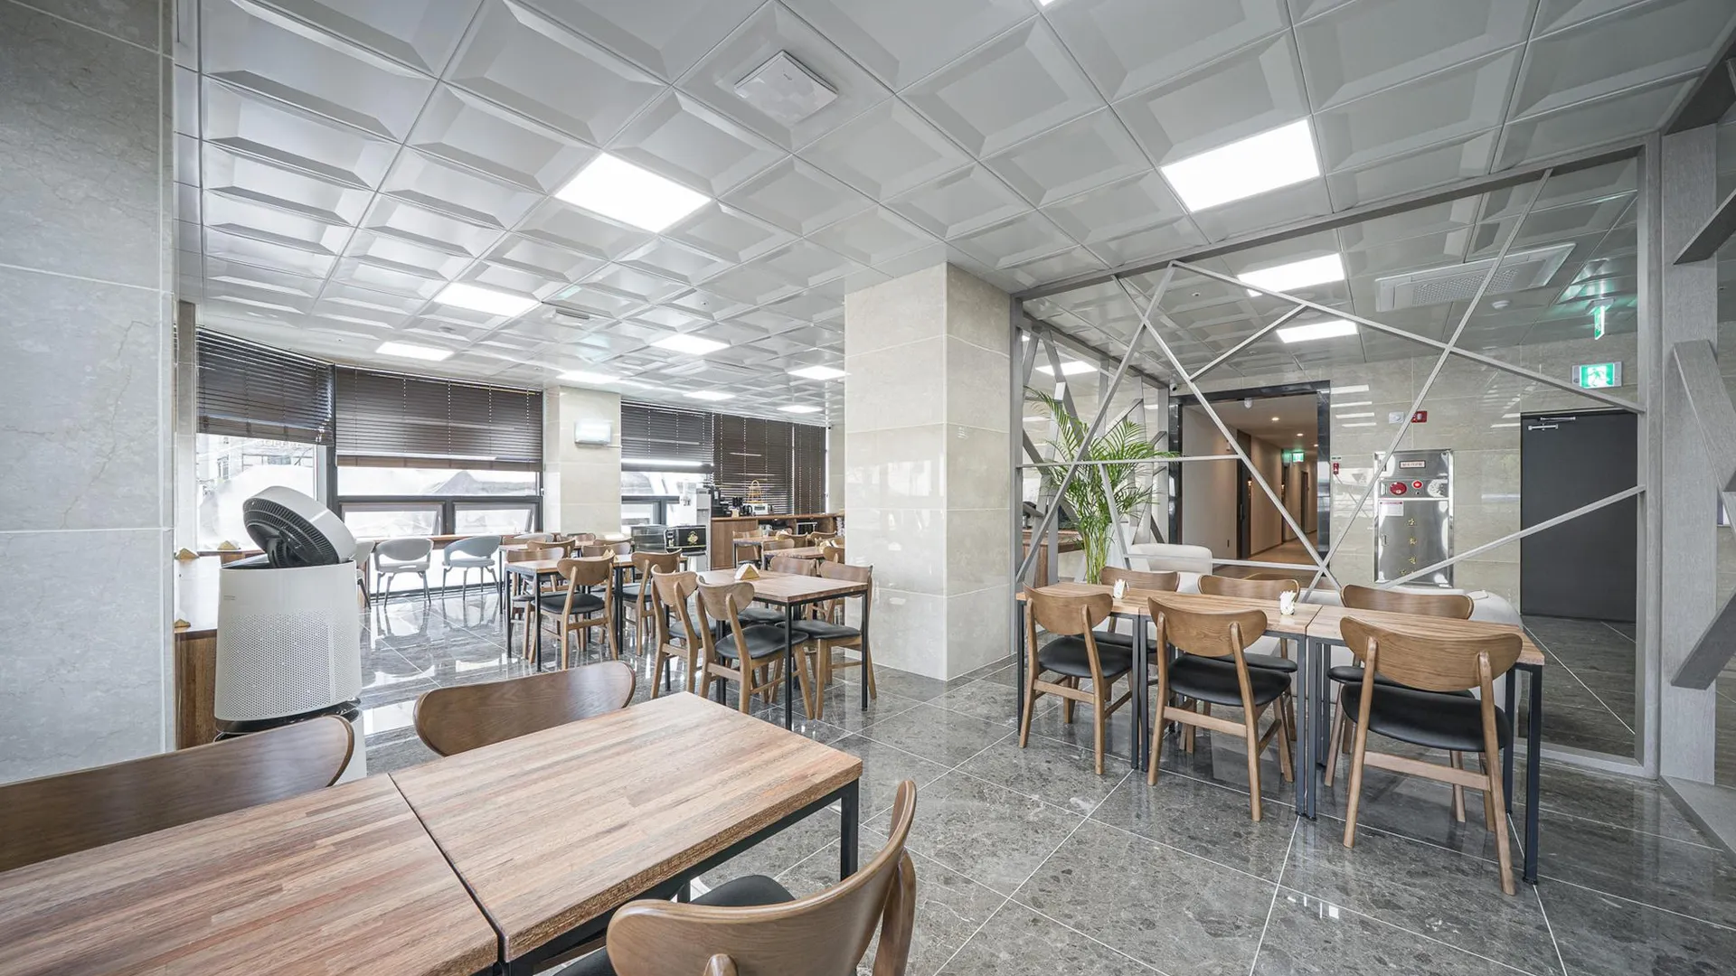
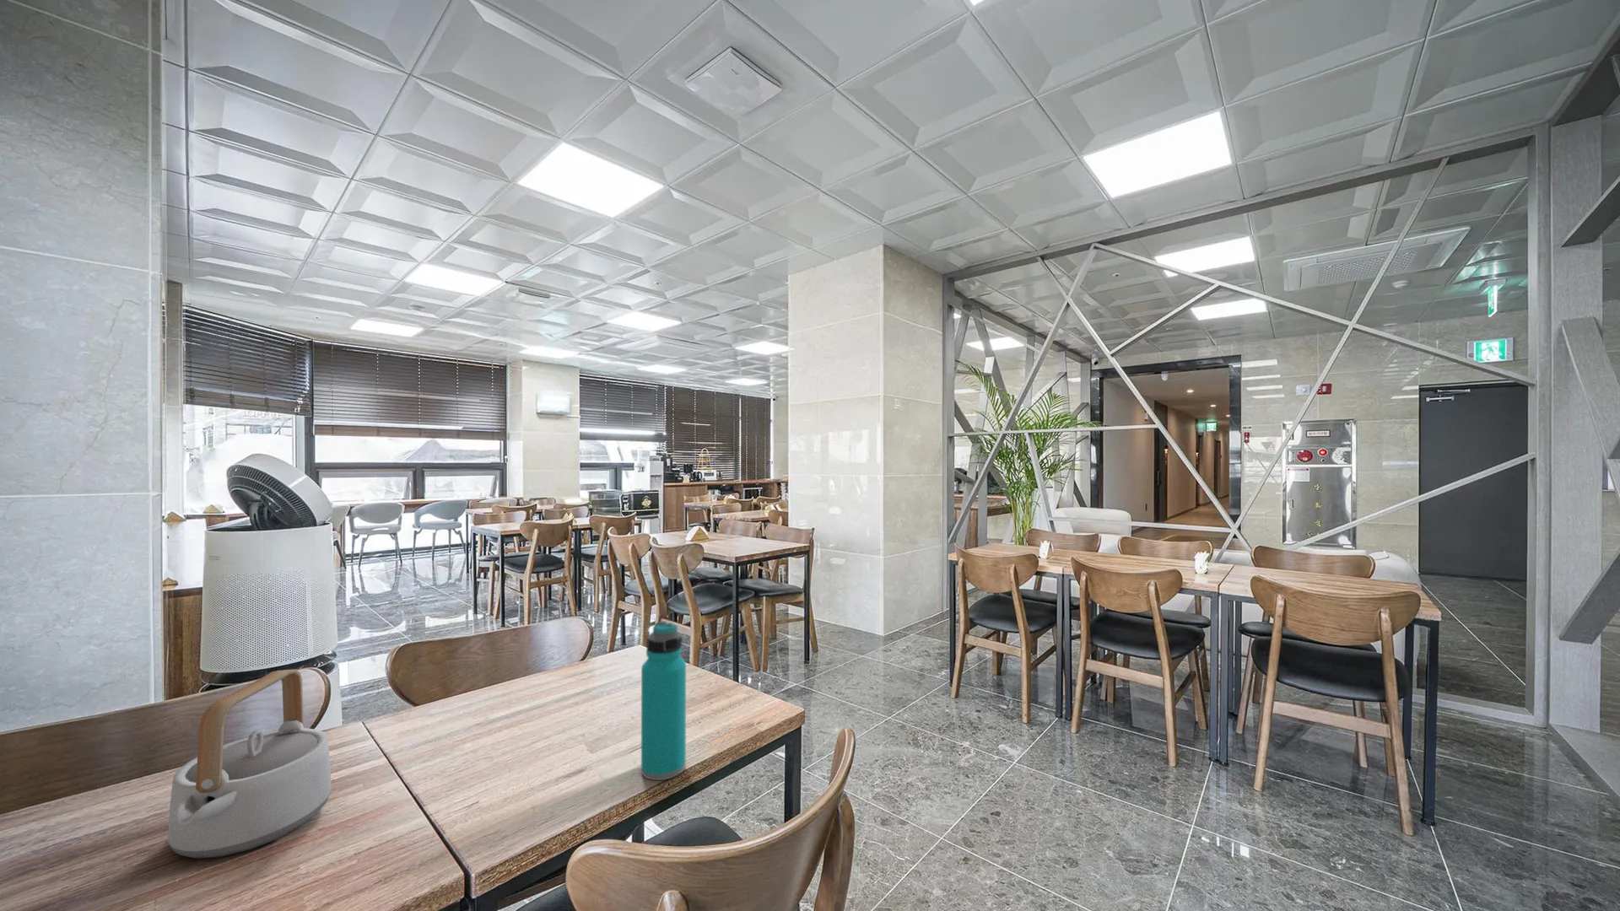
+ water bottle (663, 696)
+ teapot (246, 760)
